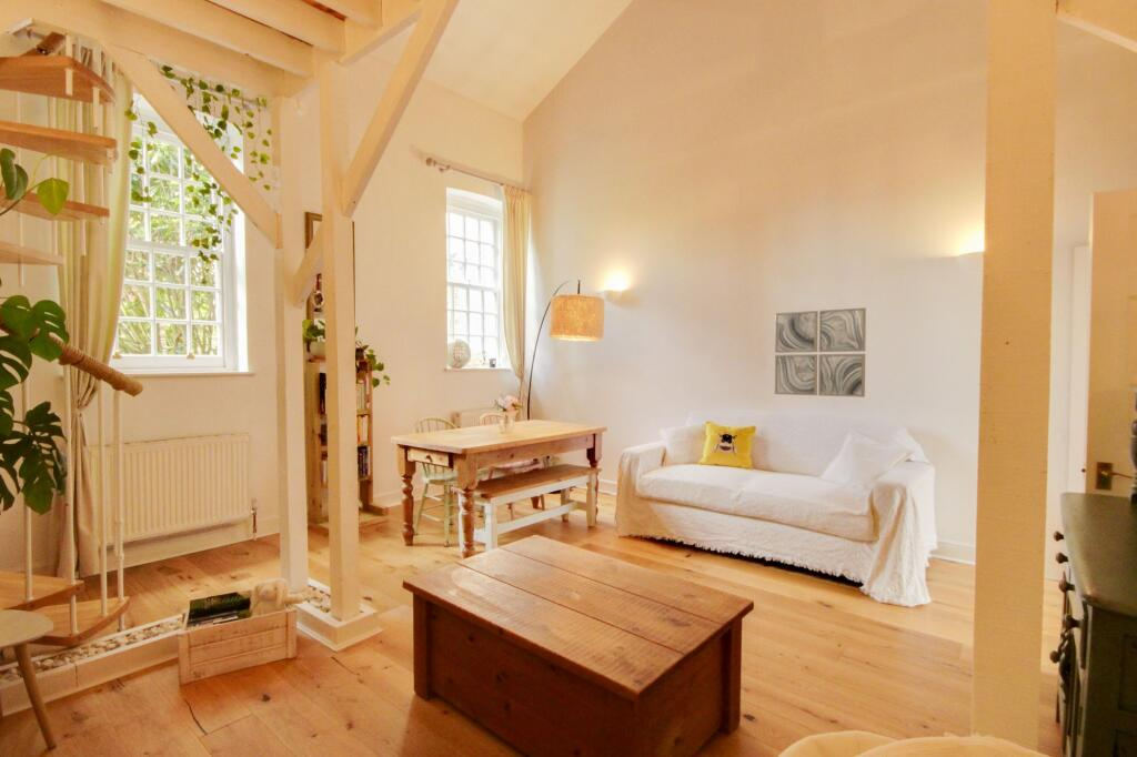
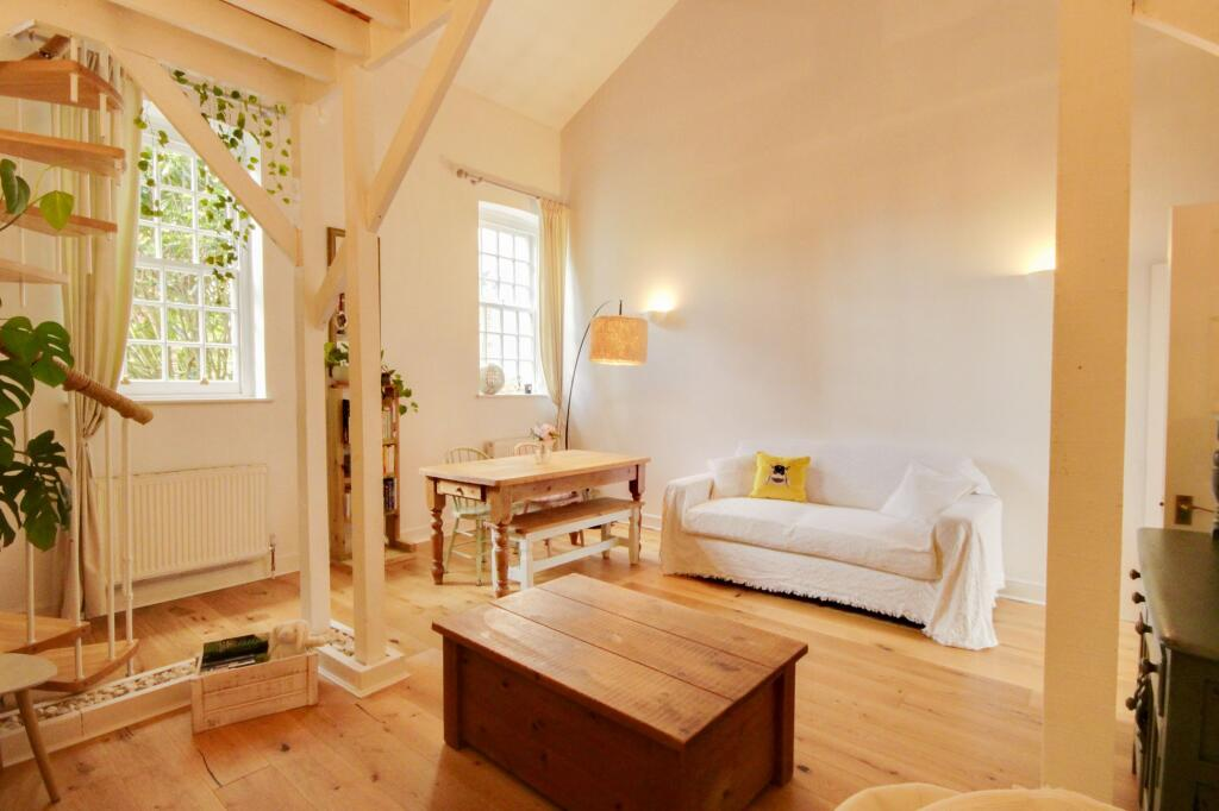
- wall art (818, 354)
